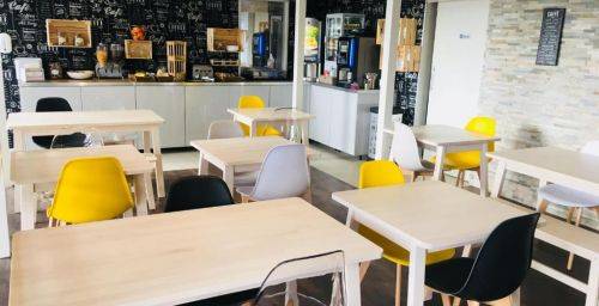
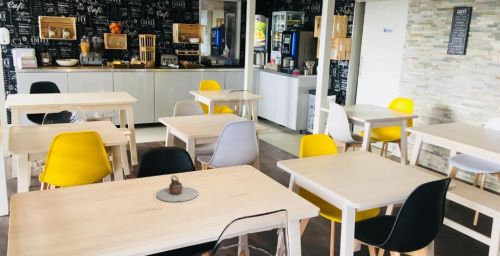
+ teapot (177, 185)
